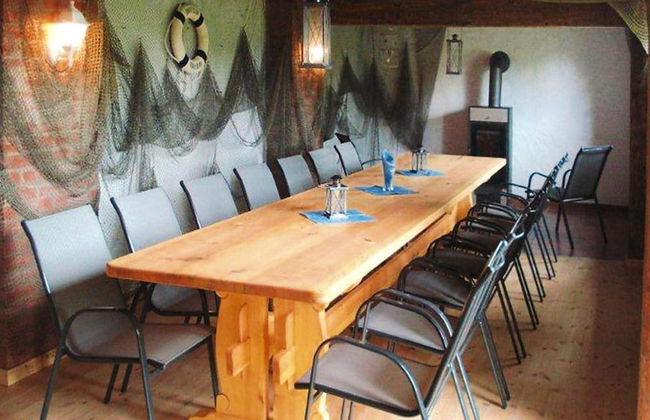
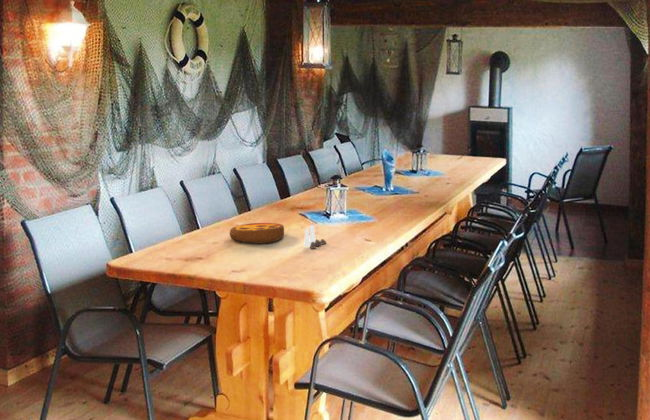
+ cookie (257, 231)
+ salt and pepper shaker set (314, 235)
